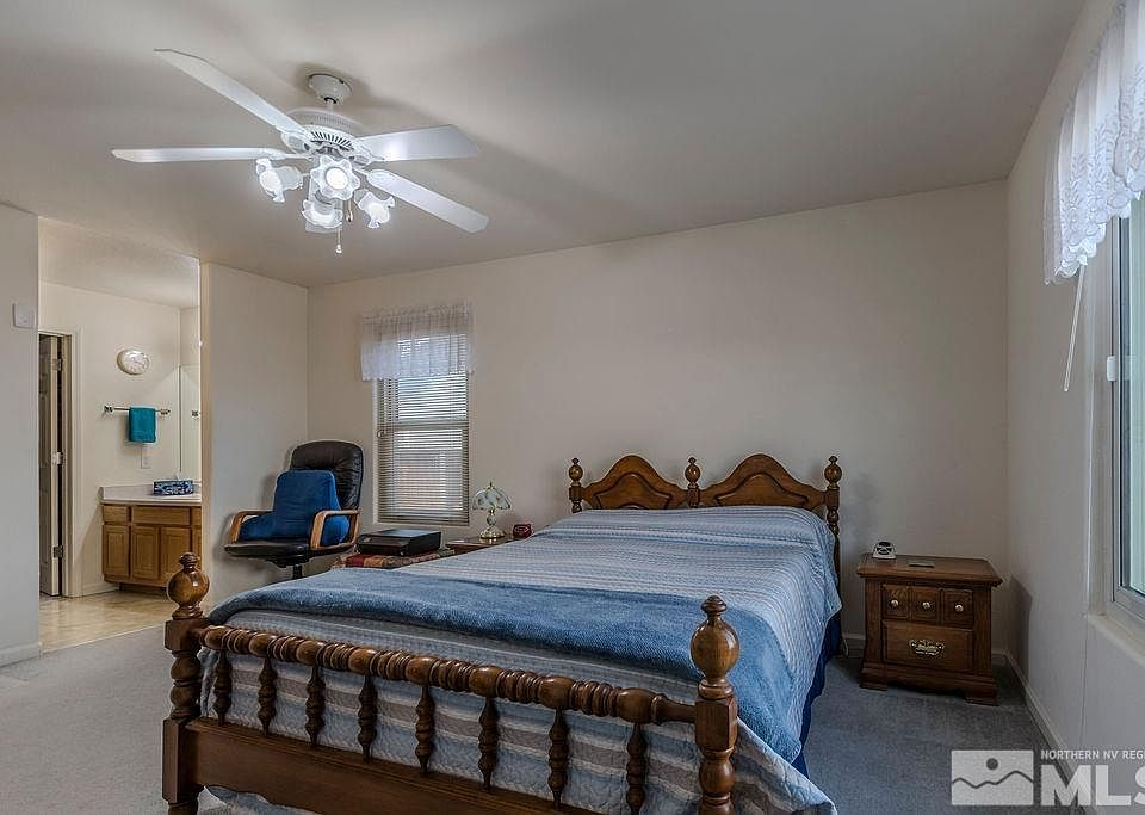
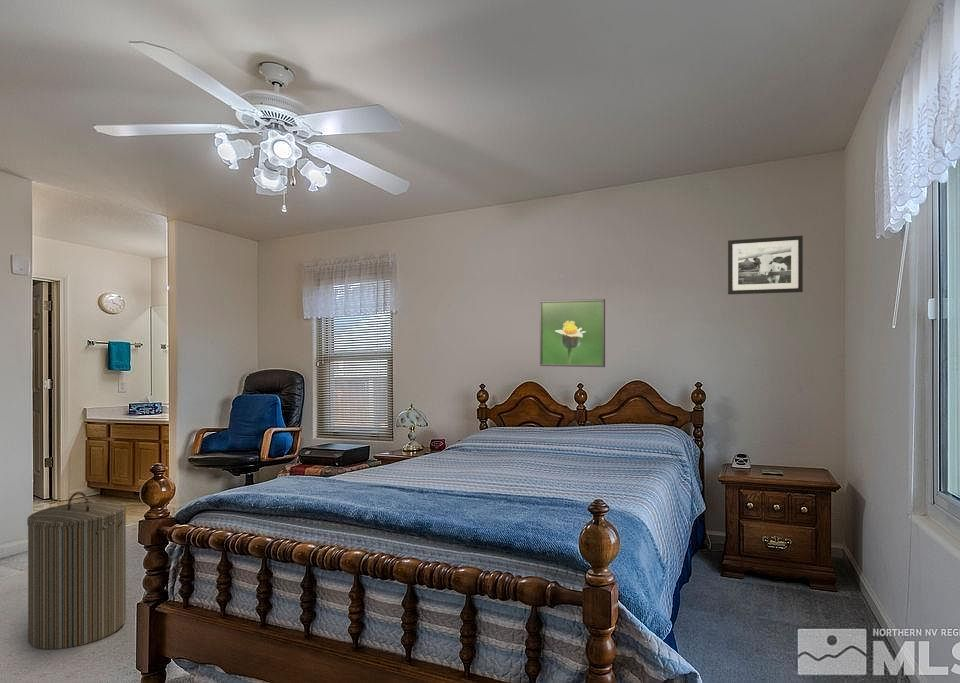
+ laundry hamper (78, 561)
+ picture frame (764, 265)
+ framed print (571, 333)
